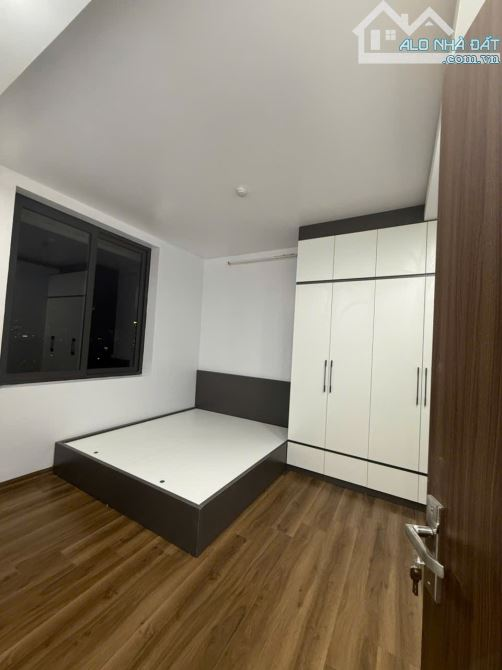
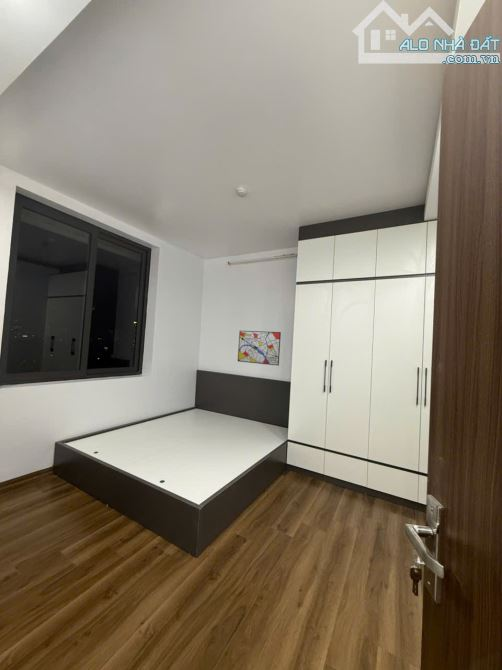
+ wall art (258, 347)
